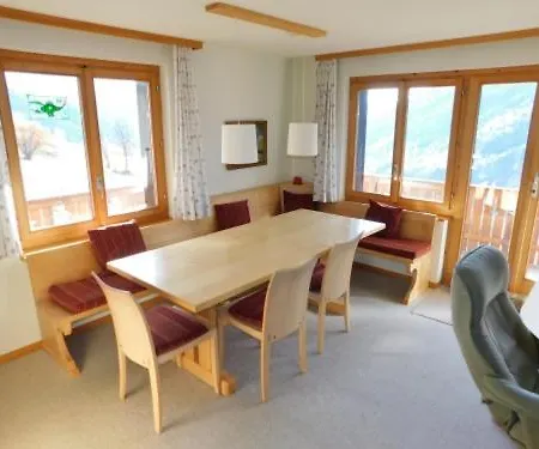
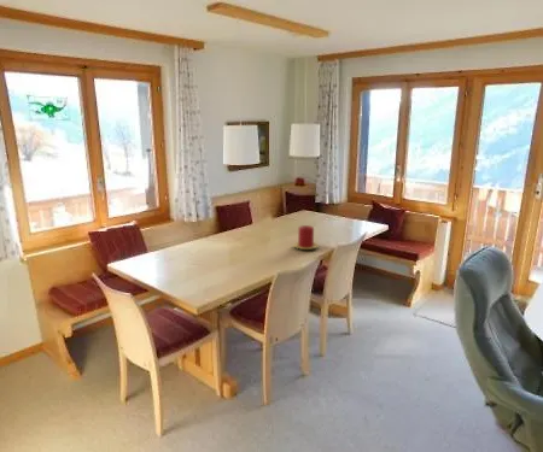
+ candle (305, 236)
